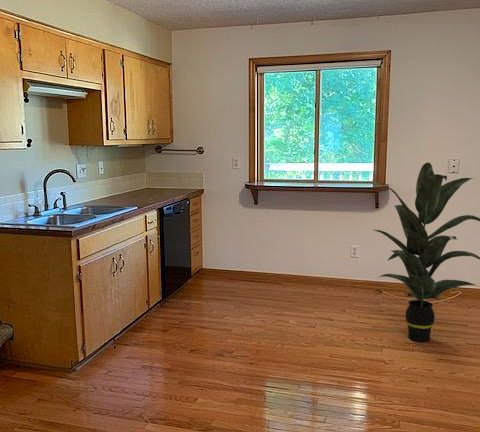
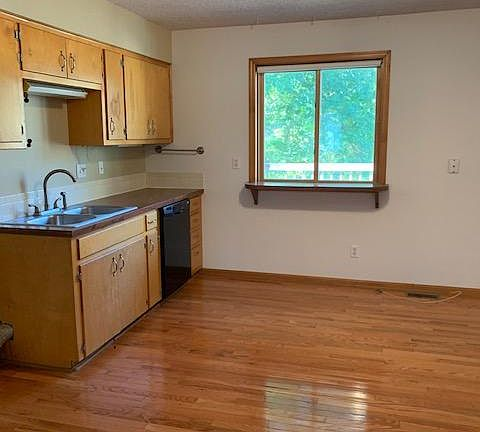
- indoor plant (427, 251)
